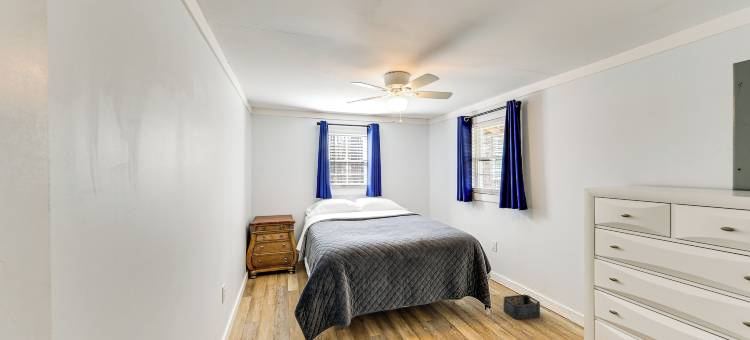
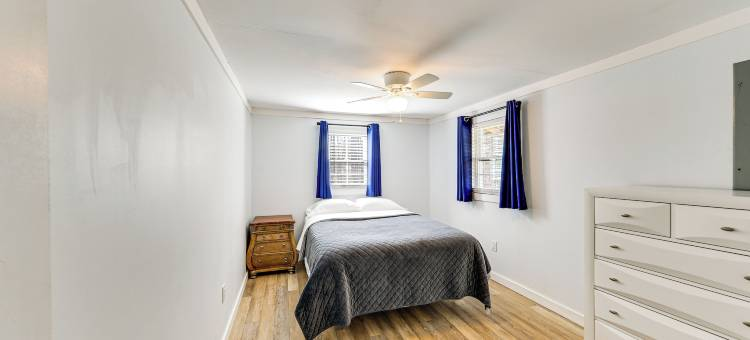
- storage bin (521, 306)
